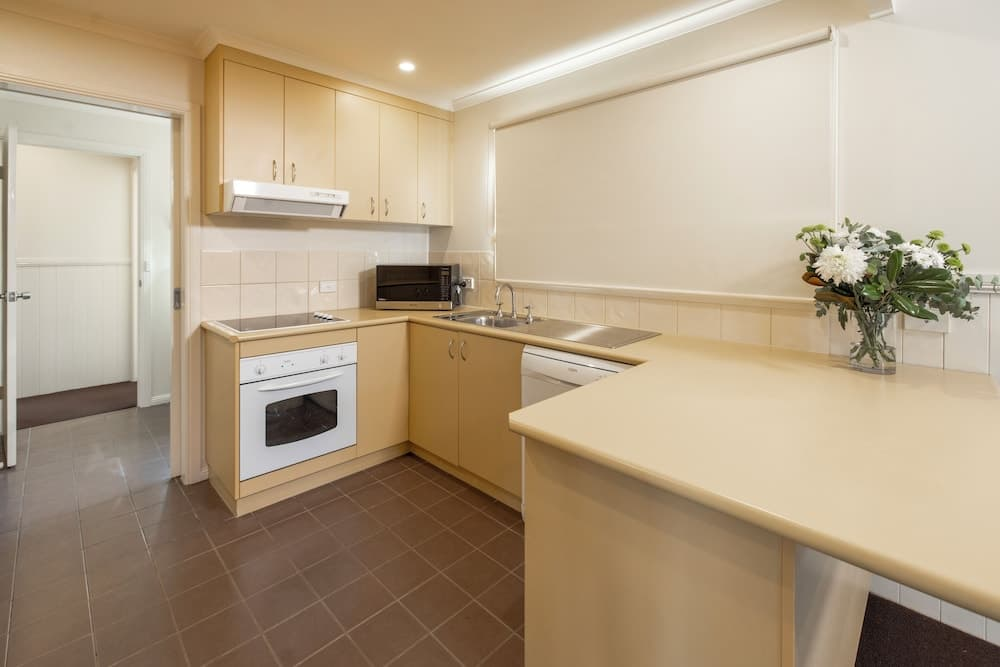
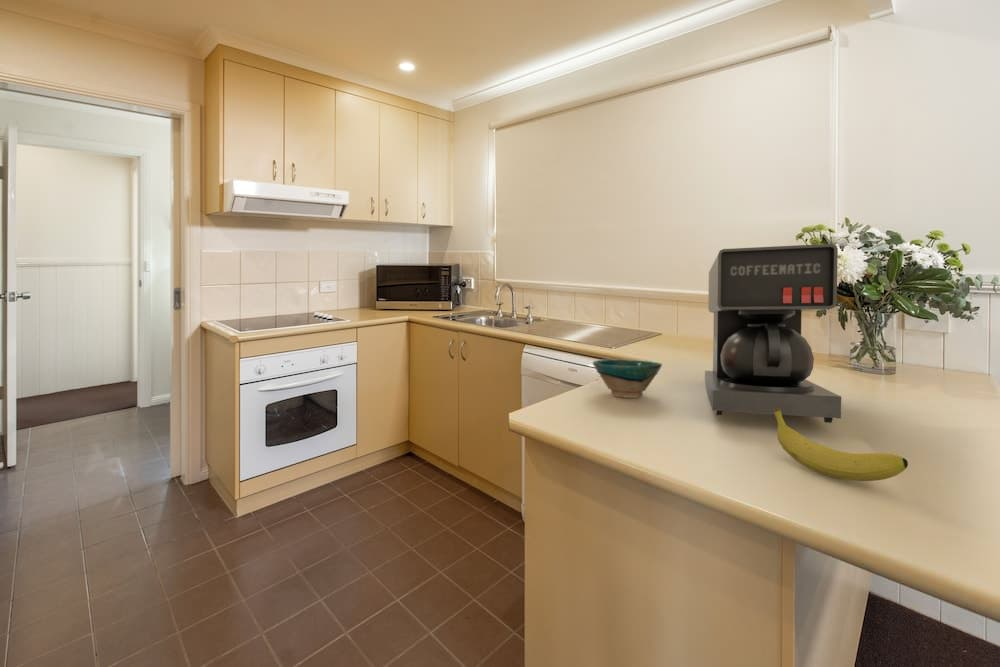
+ bowl (626, 378)
+ fruit (833, 449)
+ coffee maker (759, 331)
